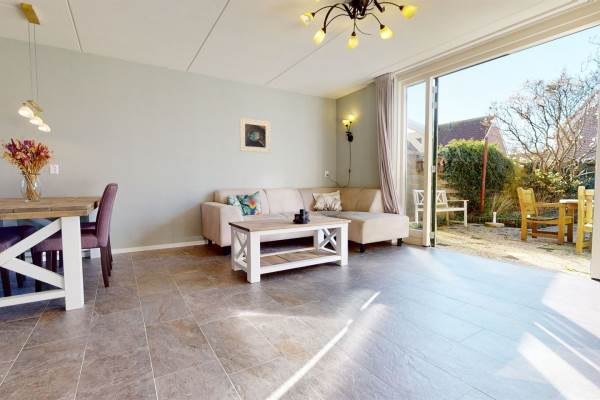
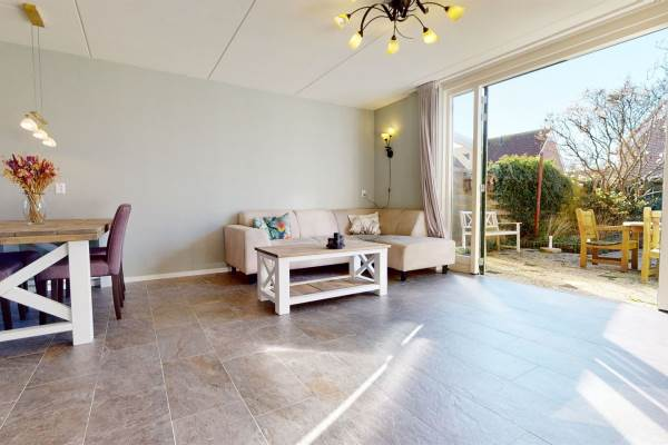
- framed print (255, 136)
